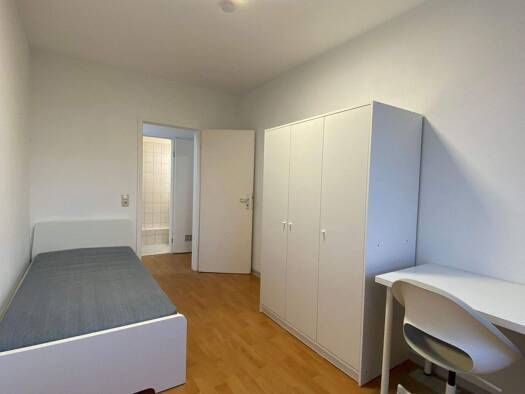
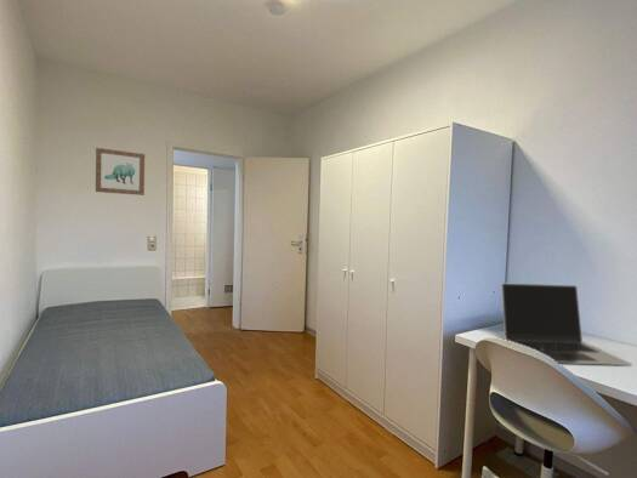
+ laptop (559, 319)
+ wall art (120, 172)
